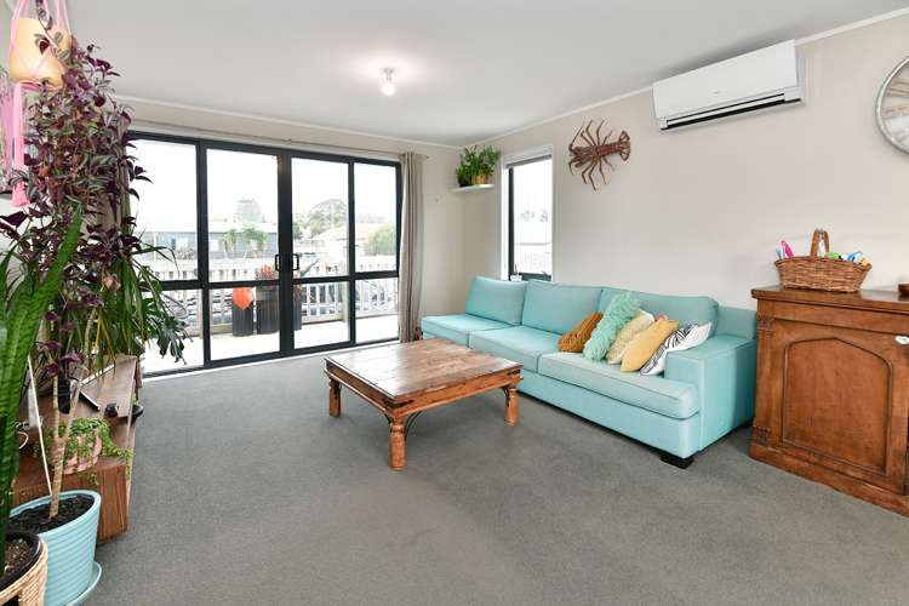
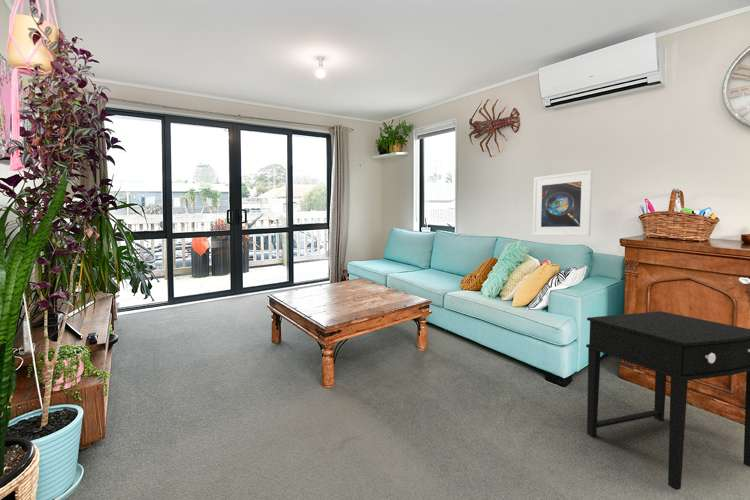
+ side table (670, 388)
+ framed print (560, 205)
